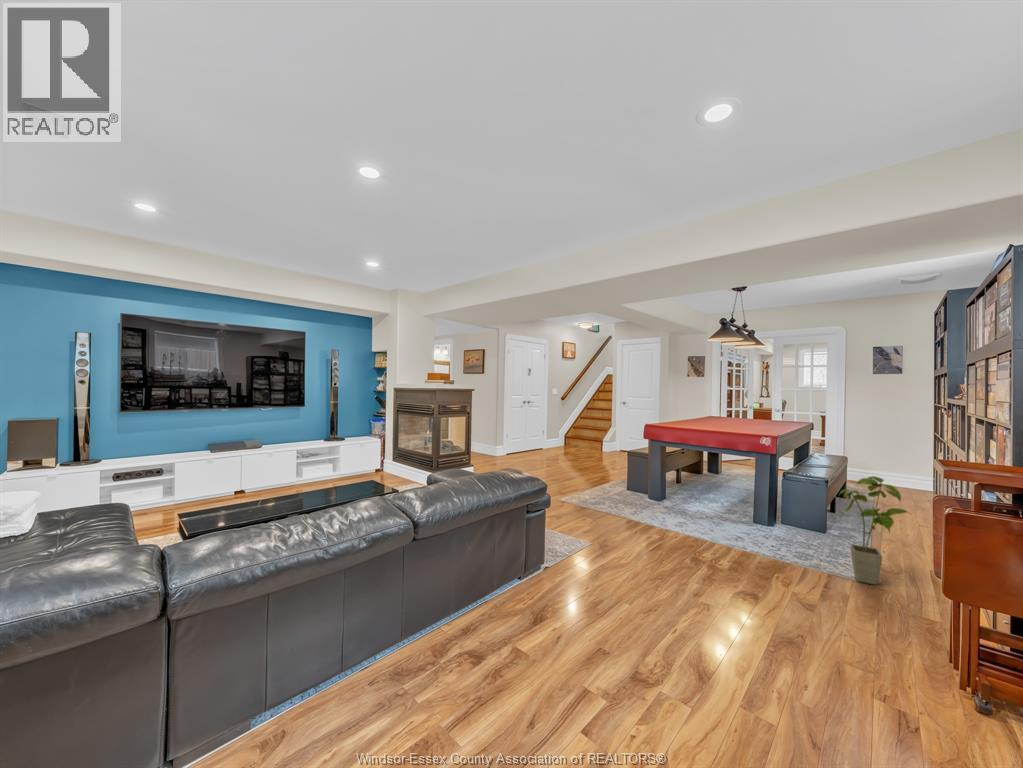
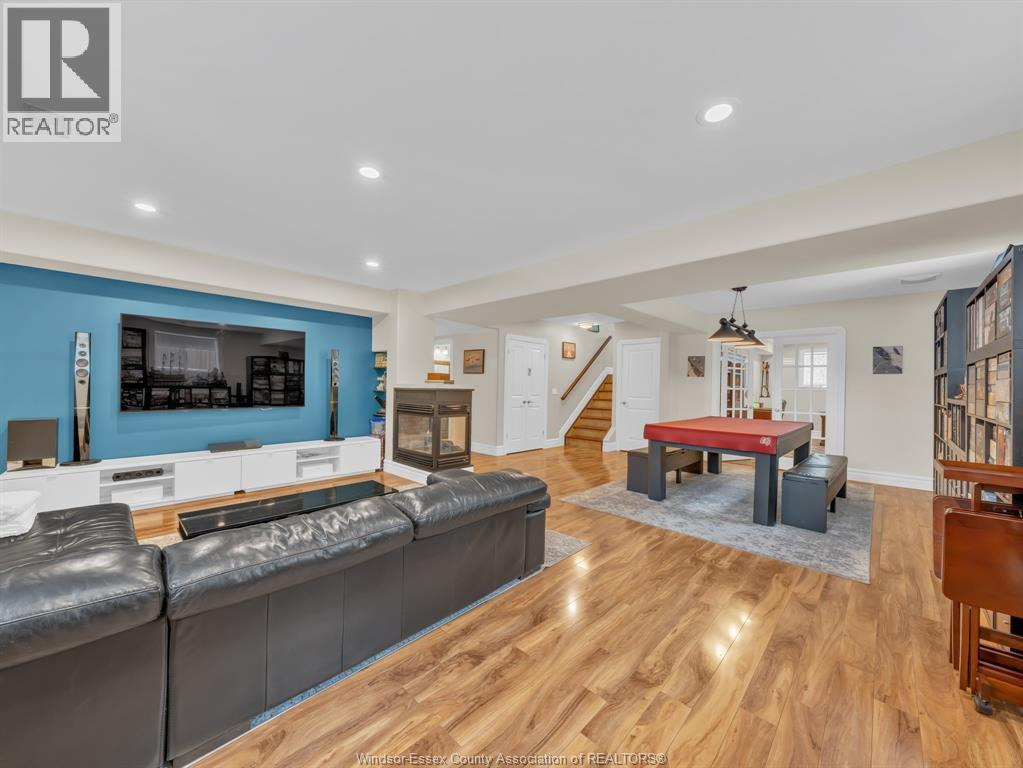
- house plant (875, 529)
